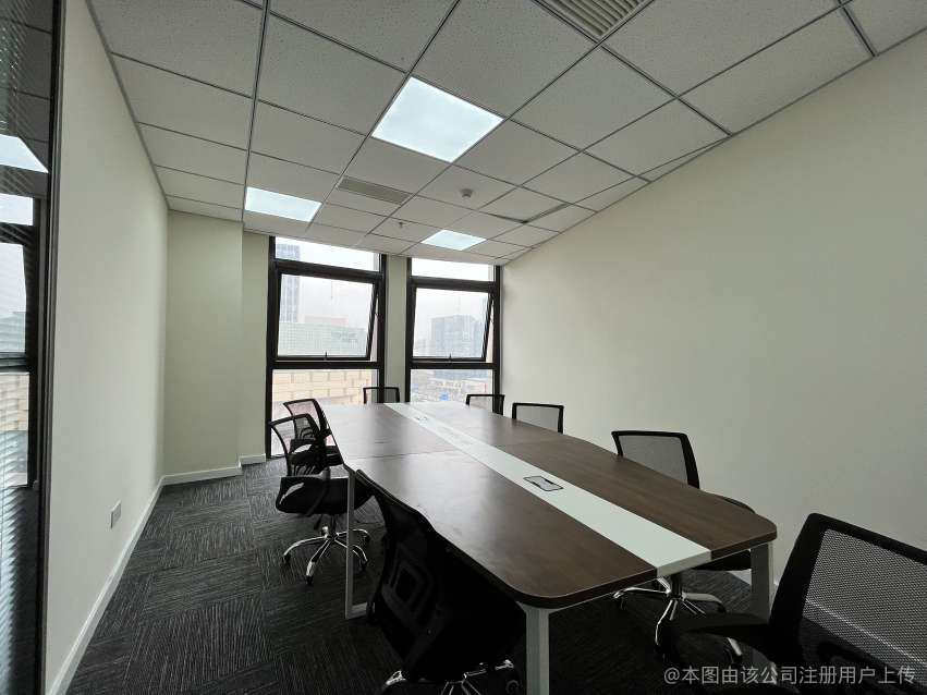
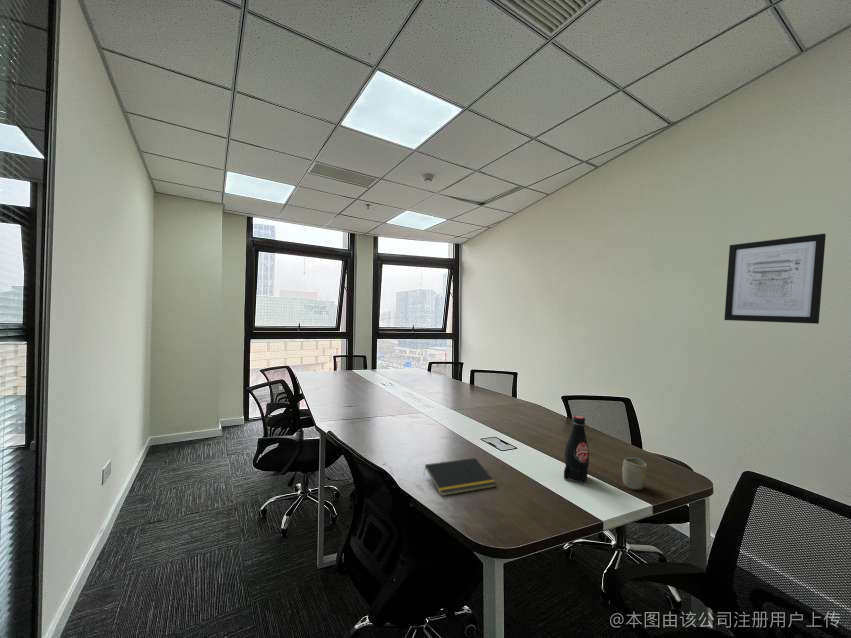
+ cup (634, 473)
+ bottle (577, 447)
+ notepad (459, 475)
+ wall art (770, 281)
